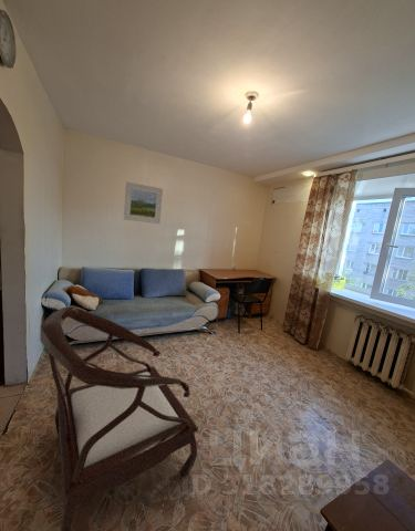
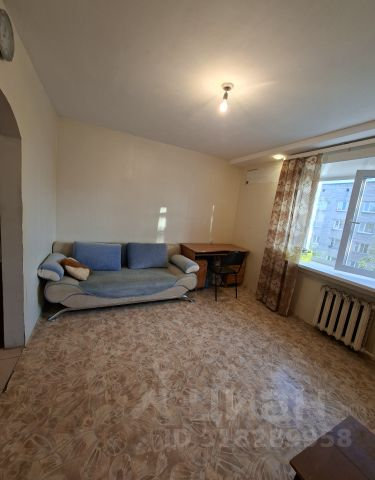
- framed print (143, 204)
- armchair (118, 389)
